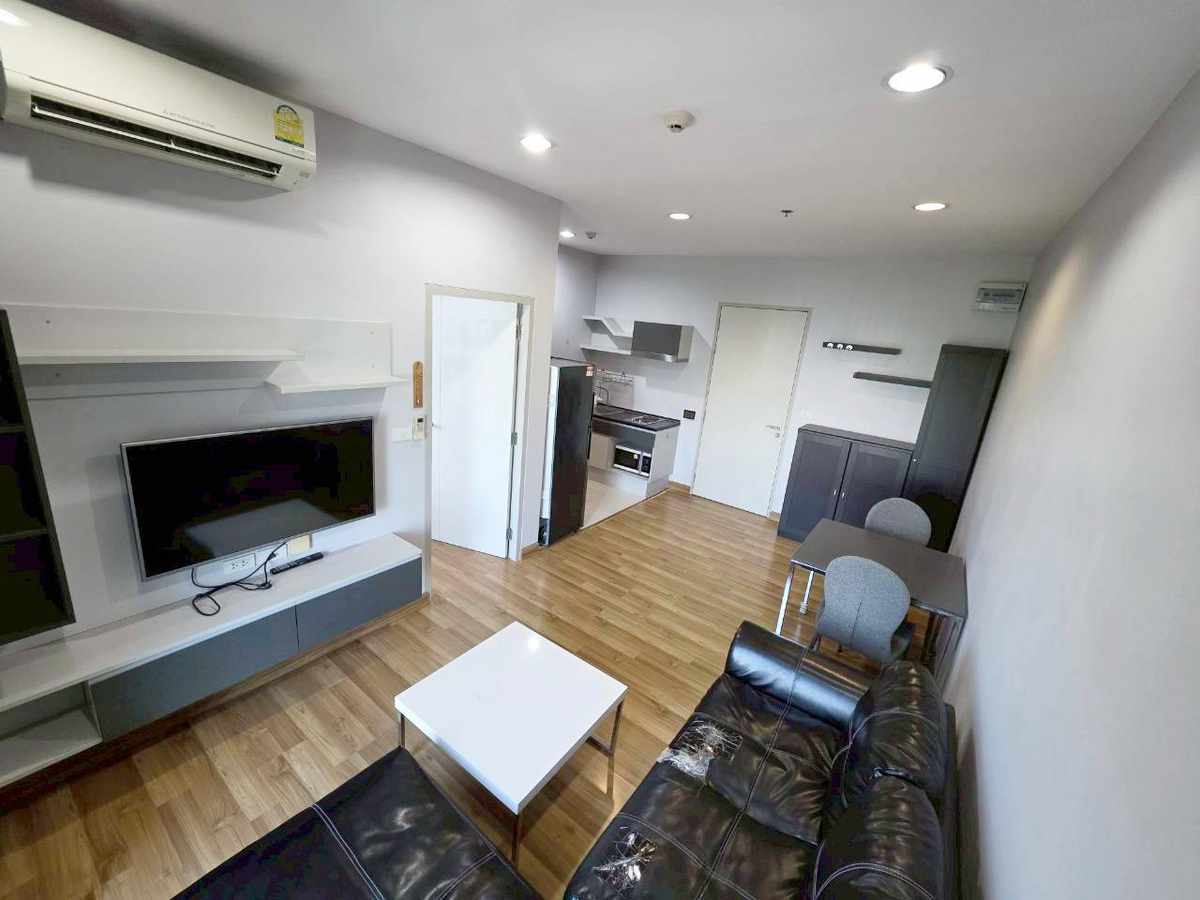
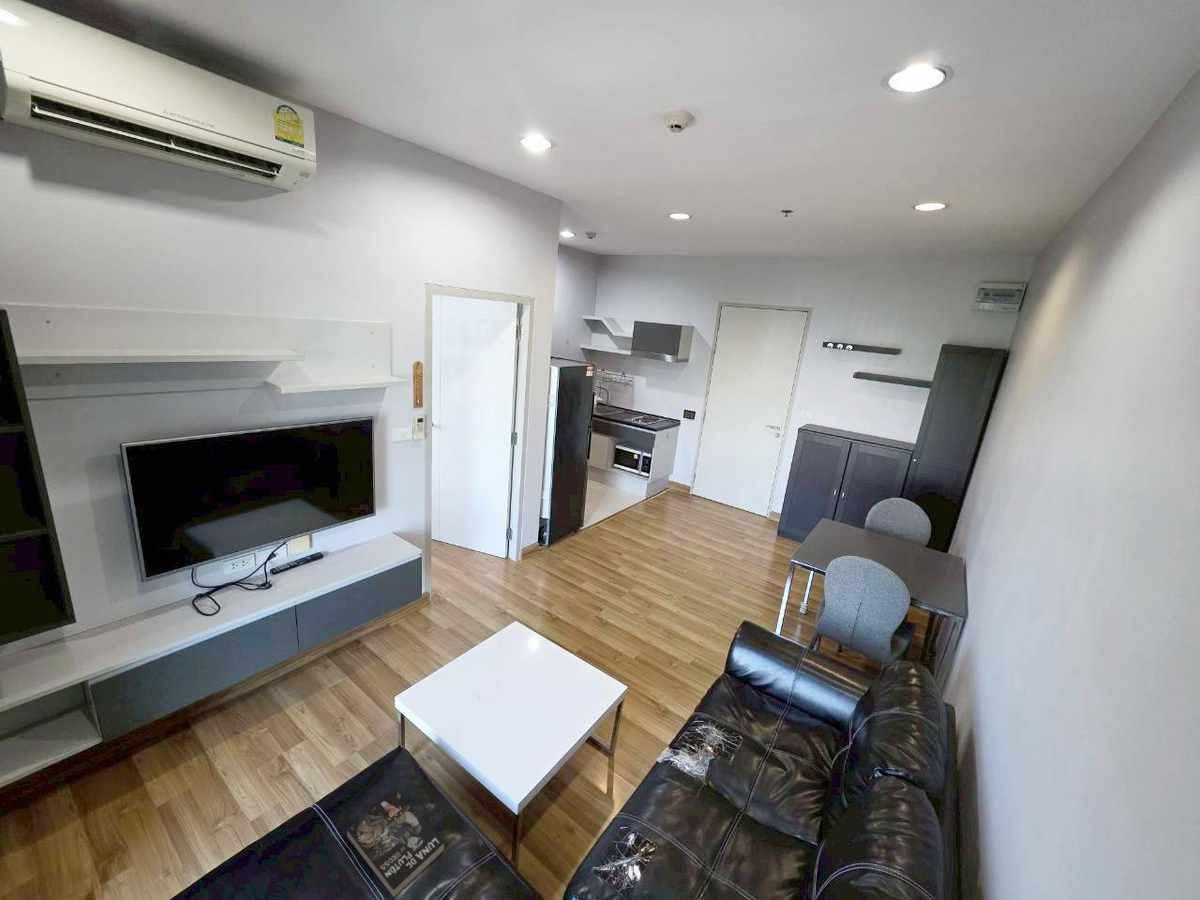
+ book (395, 839)
